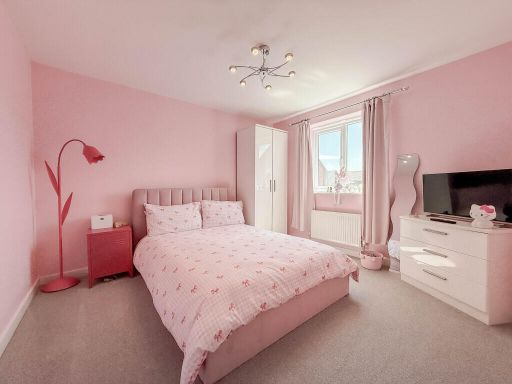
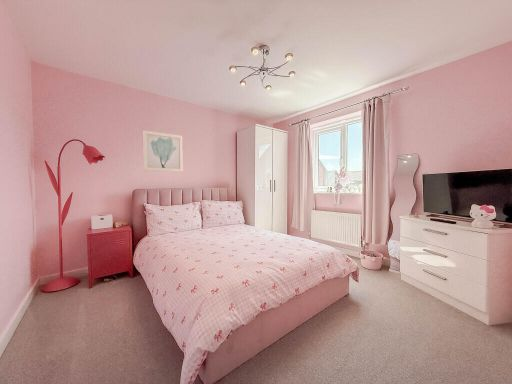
+ wall art (163, 152)
